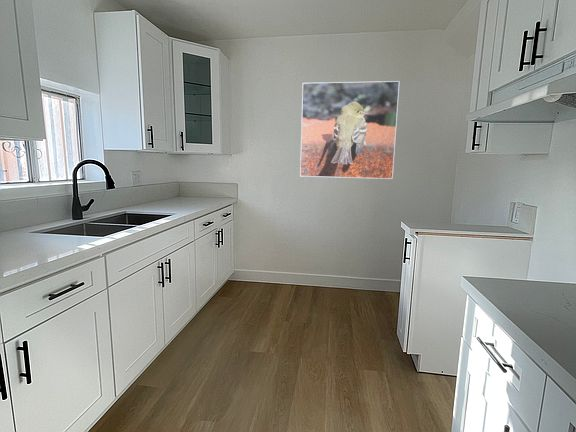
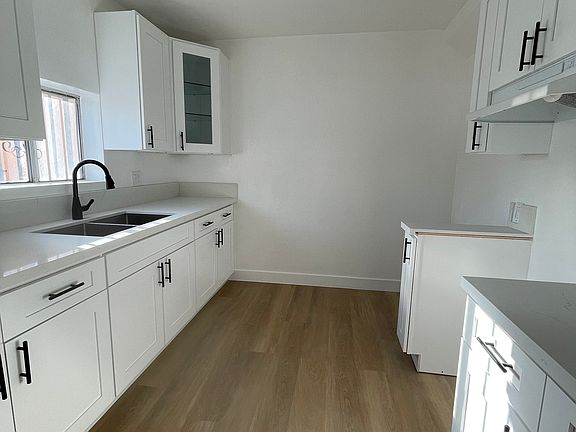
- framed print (347, 131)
